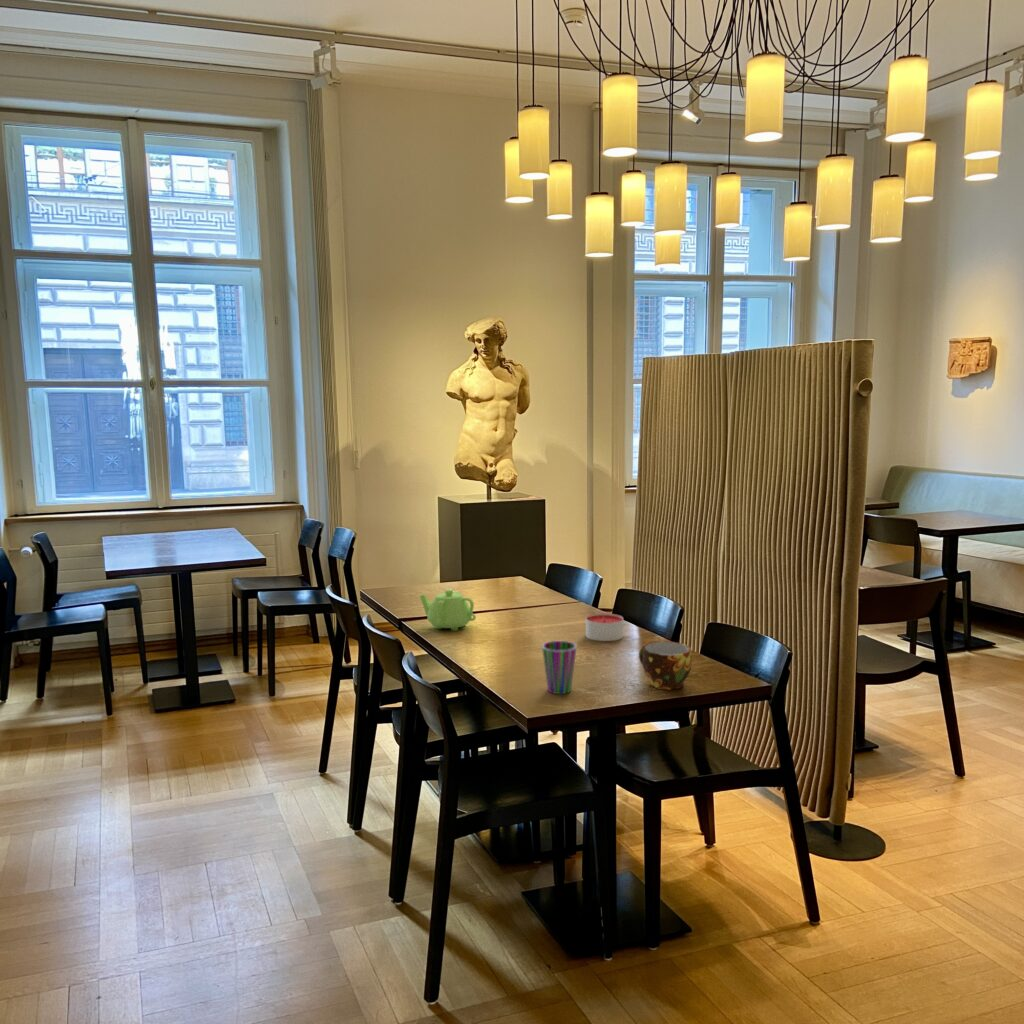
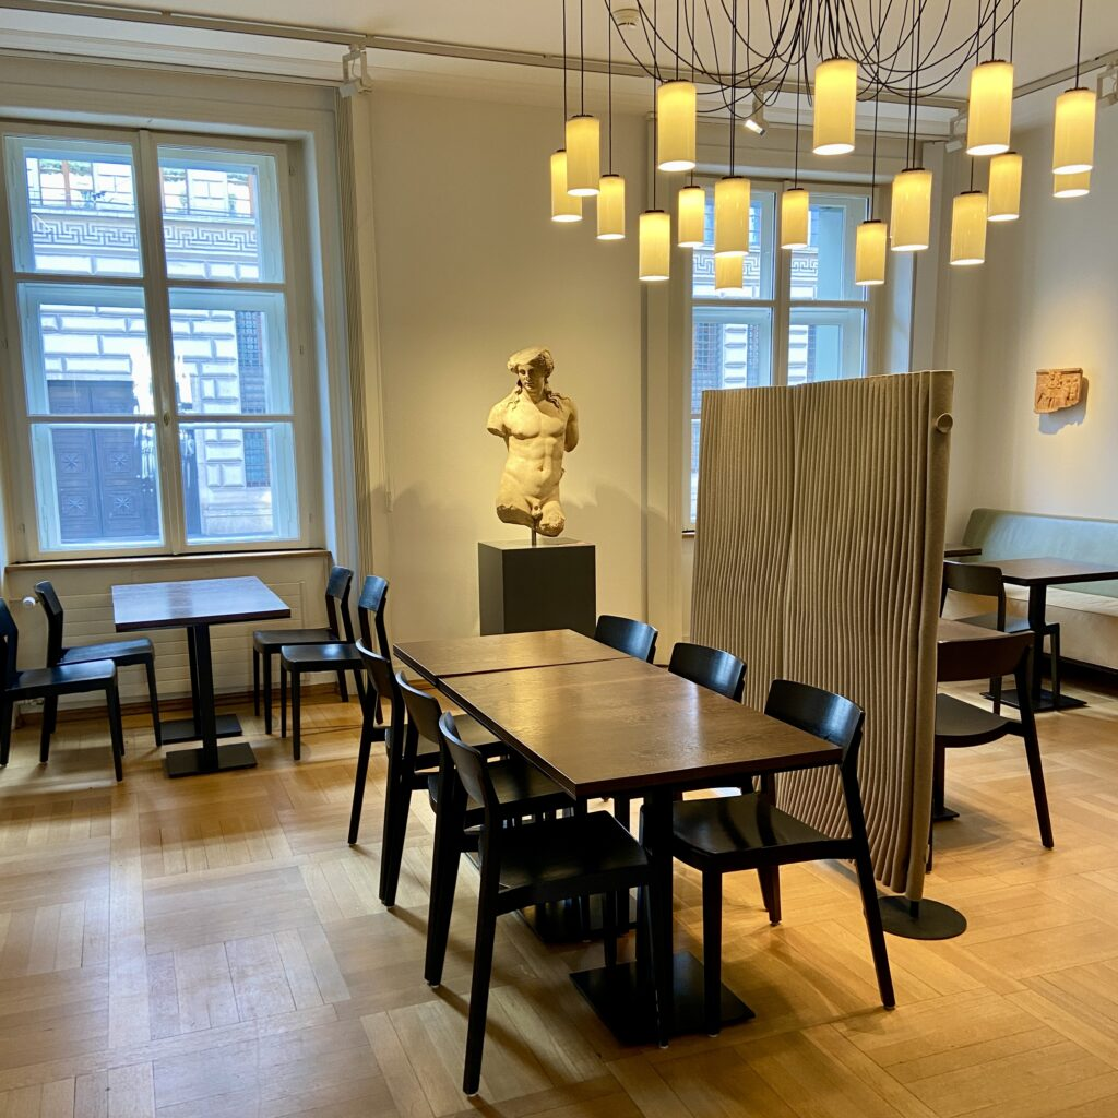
- cup (559, 668)
- cup (663, 666)
- teapot (448, 608)
- candle (604, 626)
